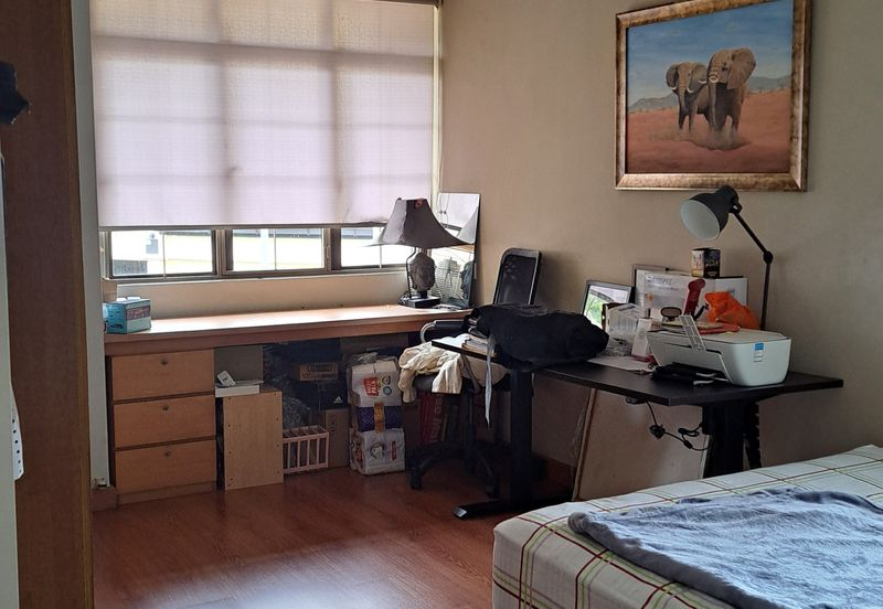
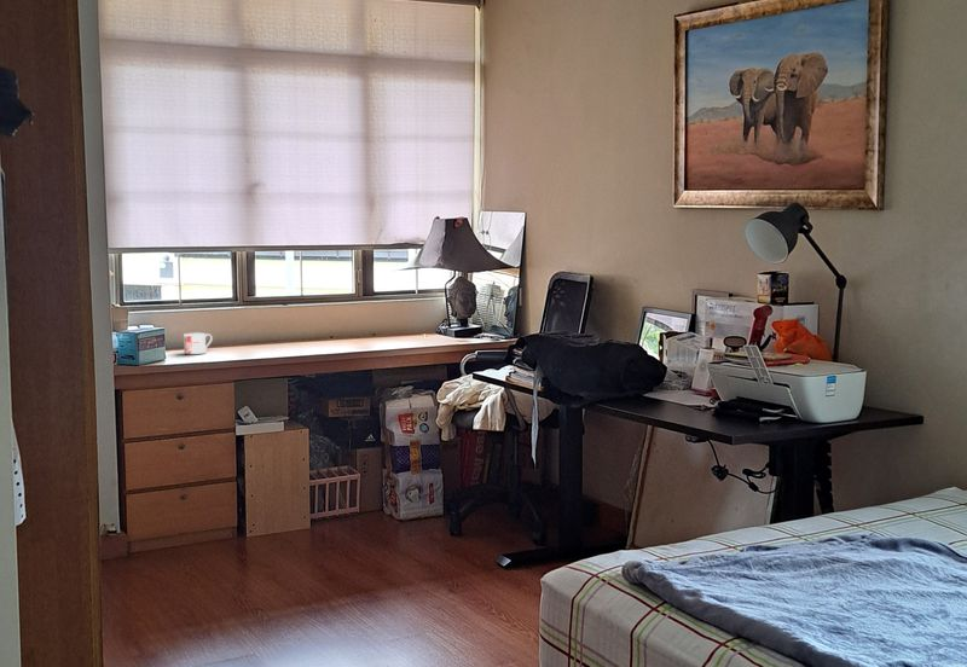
+ mug (198, 343)
